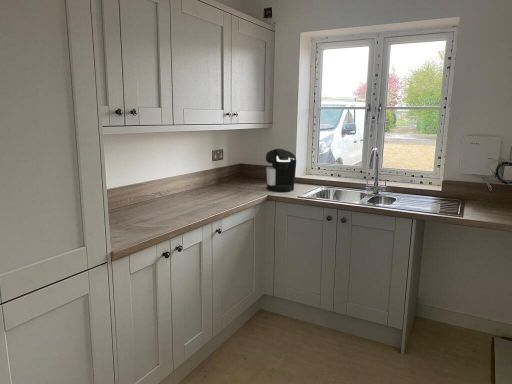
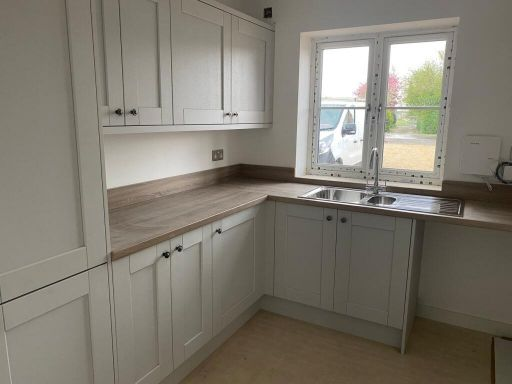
- coffee maker (281, 169)
